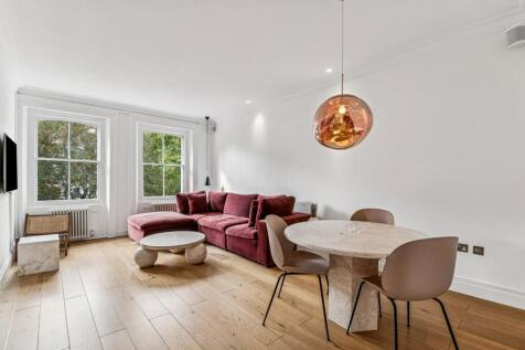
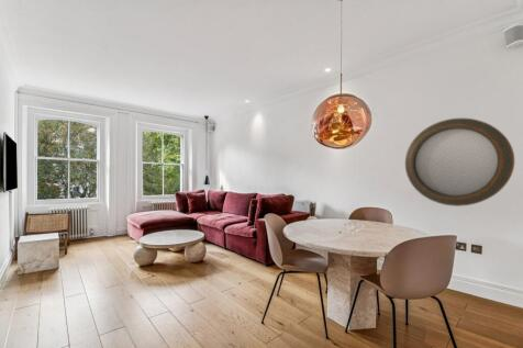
+ home mirror (452, 161)
